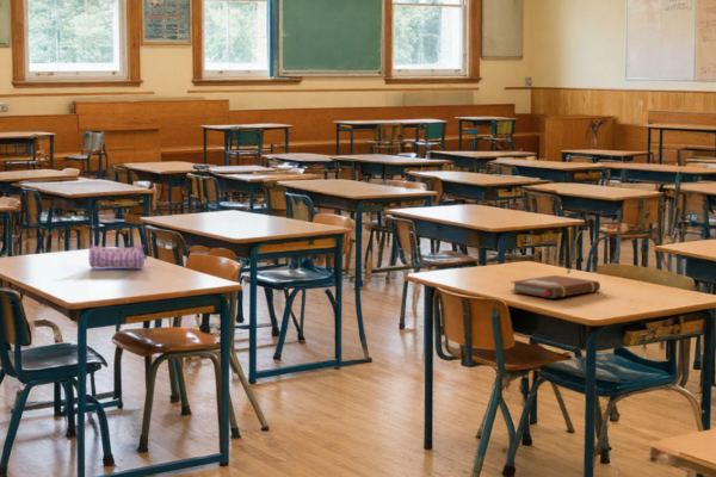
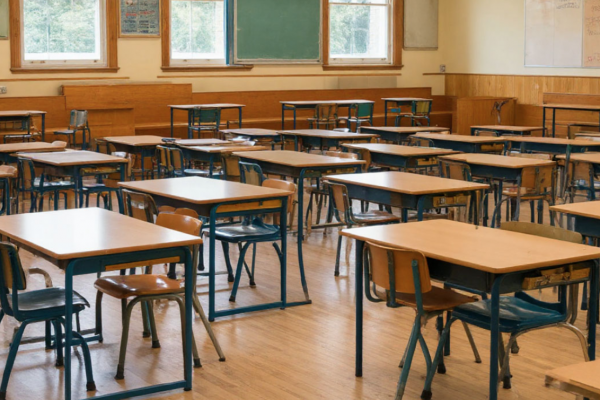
- notebook (554, 286)
- pencil case (117, 256)
